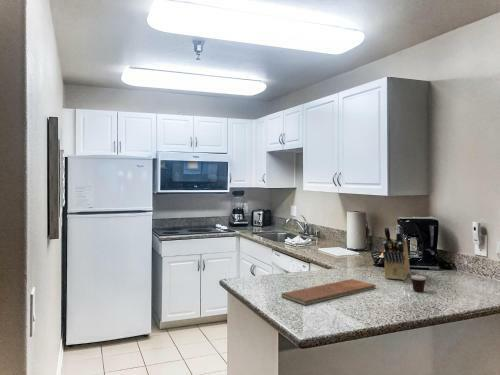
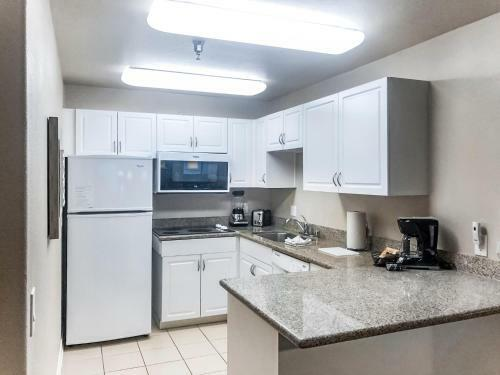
- chopping board (330, 290)
- knife block (396, 249)
- cup (412, 278)
